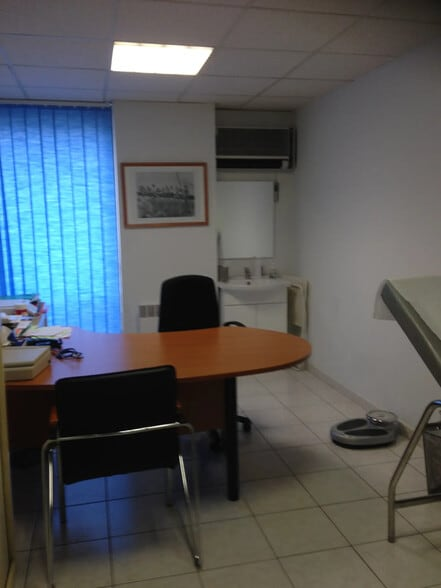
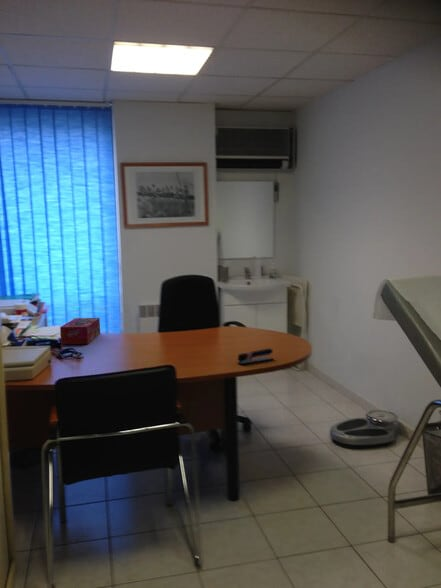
+ stapler (255, 356)
+ tissue box (81, 330)
